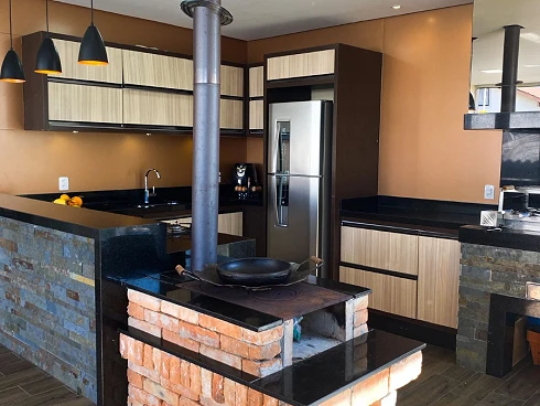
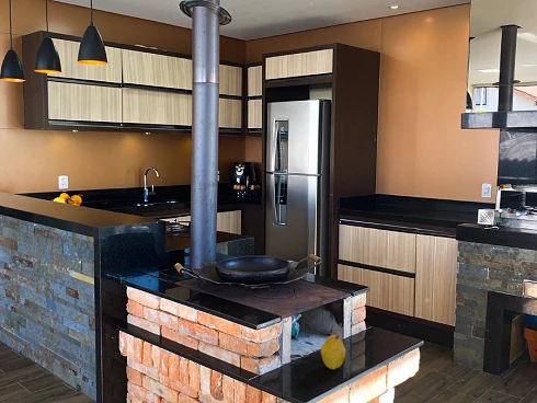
+ fruit (332, 350)
